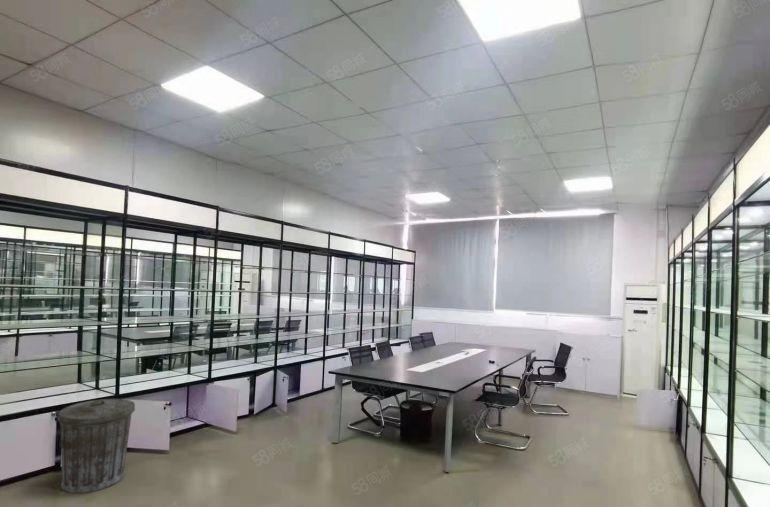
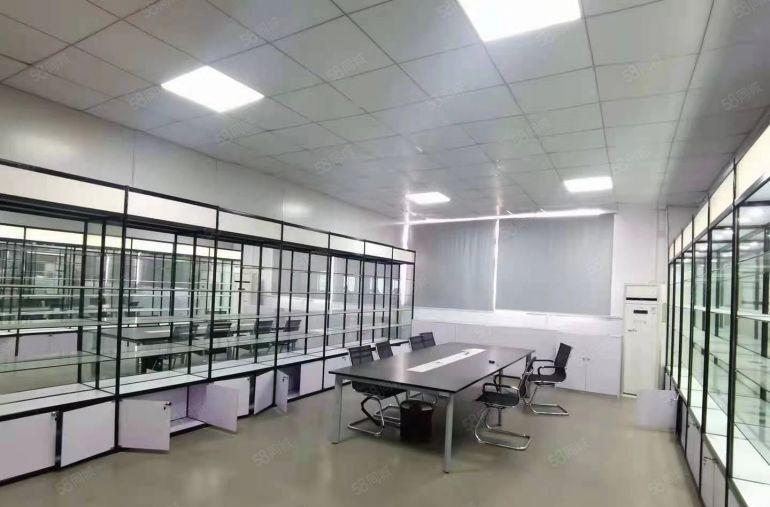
- trash can (96, 440)
